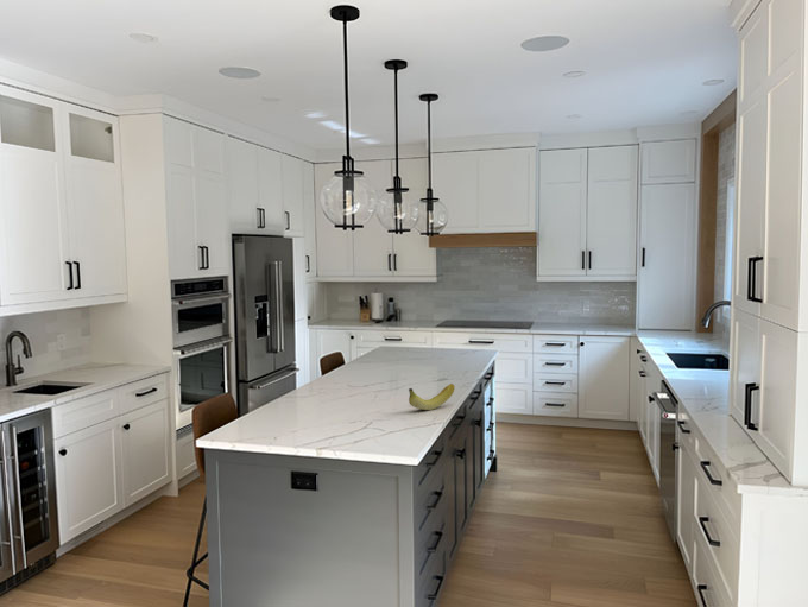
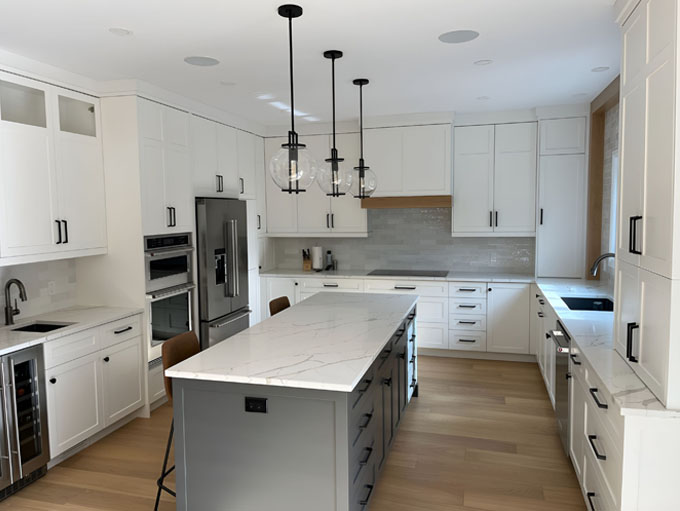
- fruit (431, 398)
